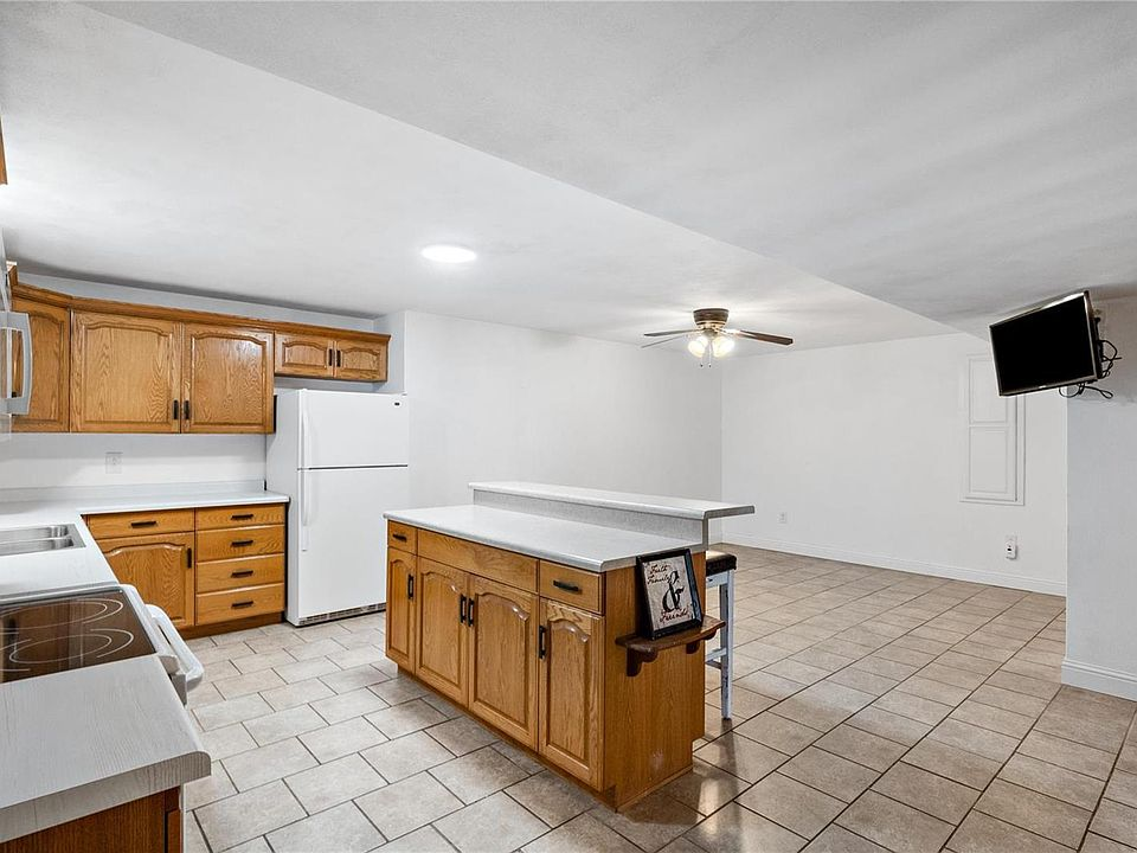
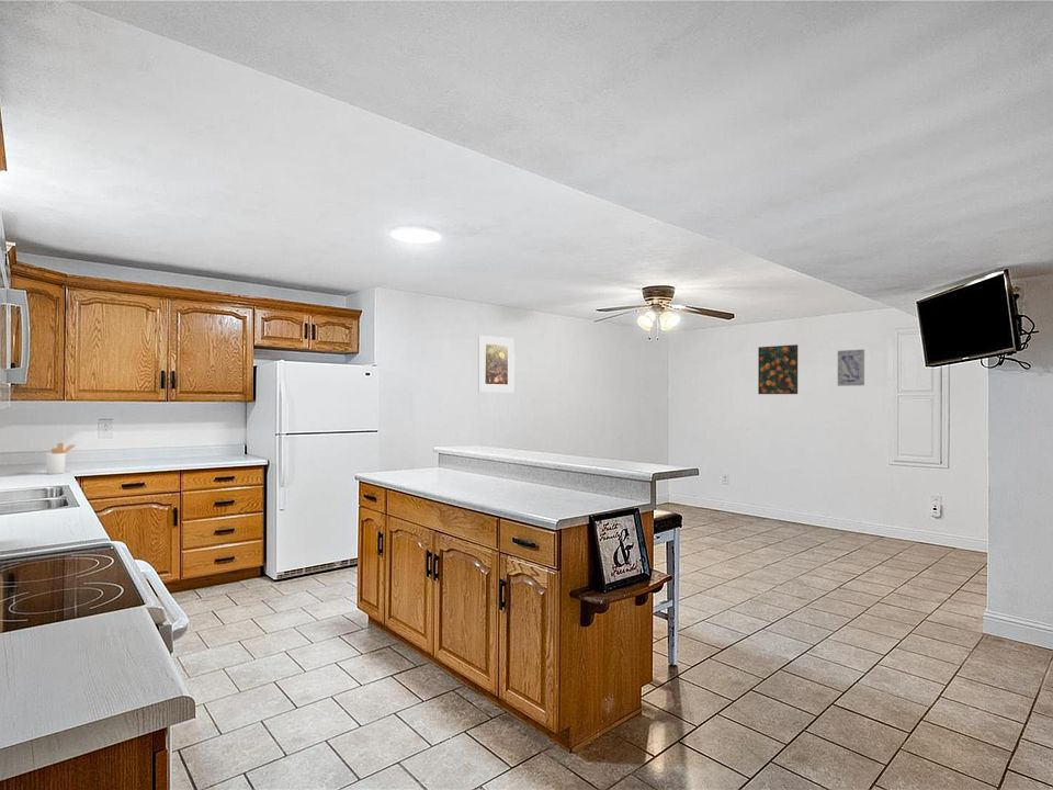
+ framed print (496, 364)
+ utensil holder (60, 458)
+ wall art (850, 368)
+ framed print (777, 370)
